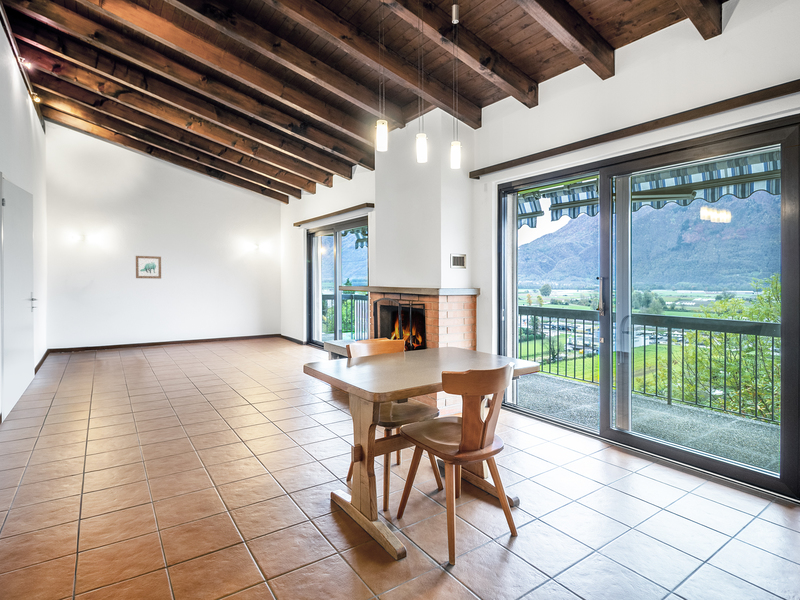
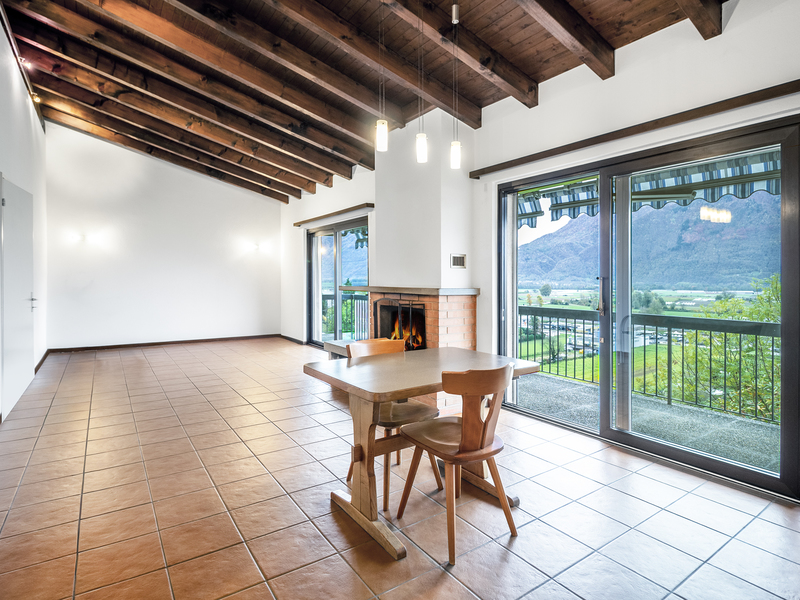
- wall art (148, 267)
